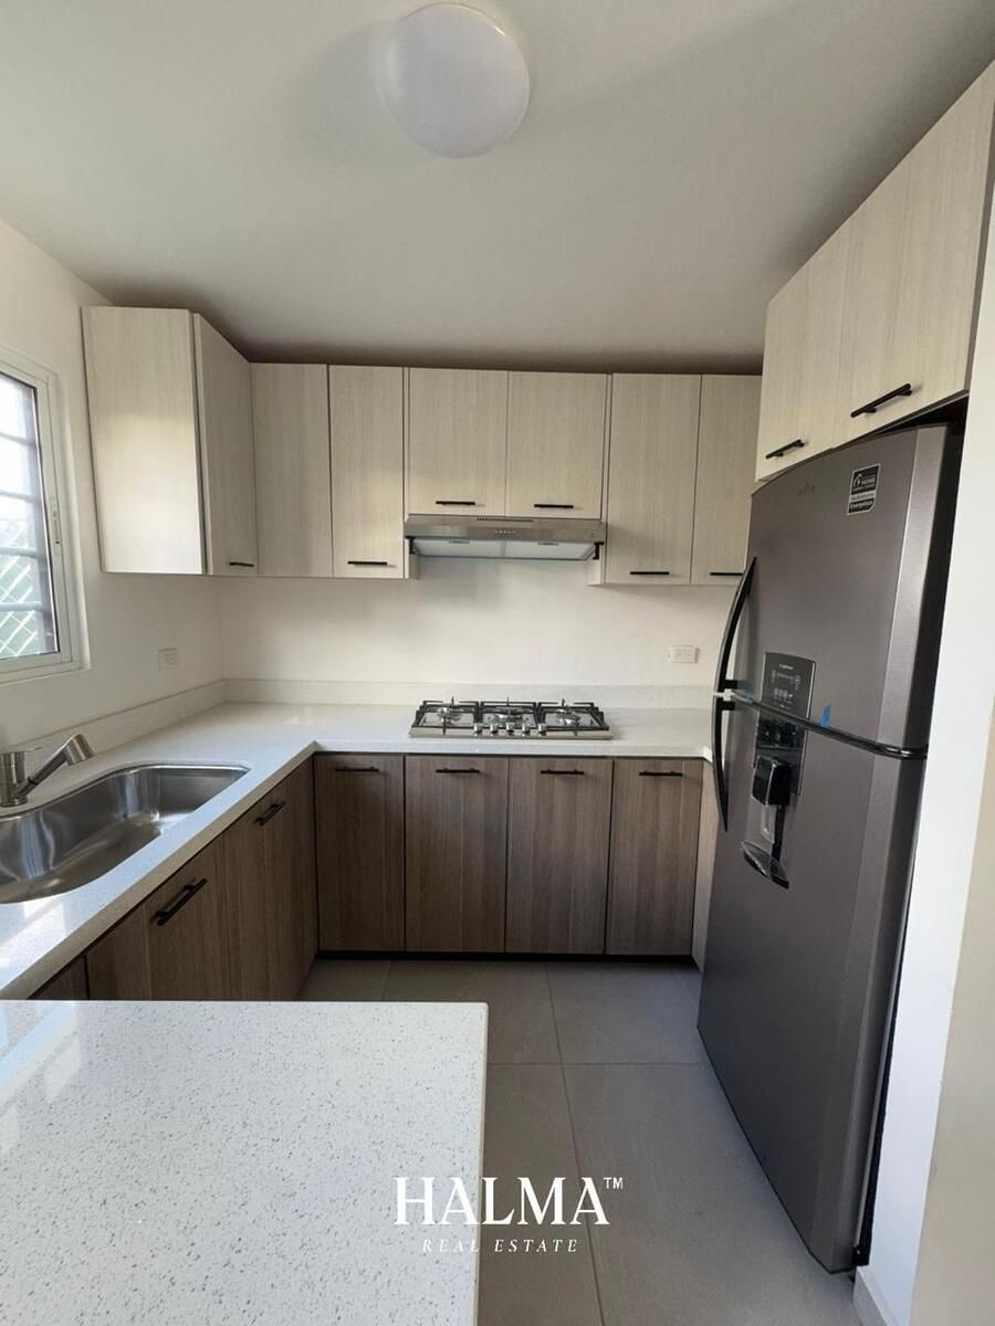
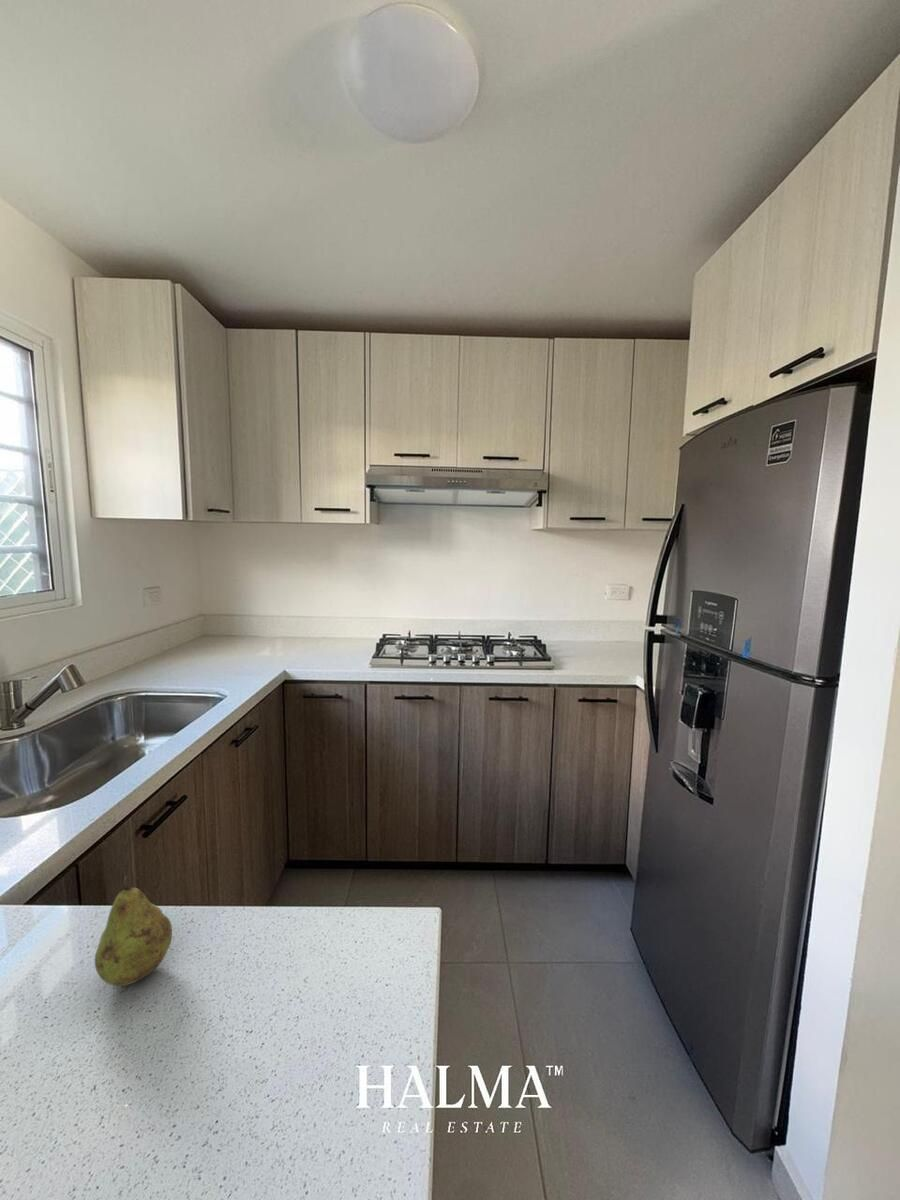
+ fruit (134, 928)
